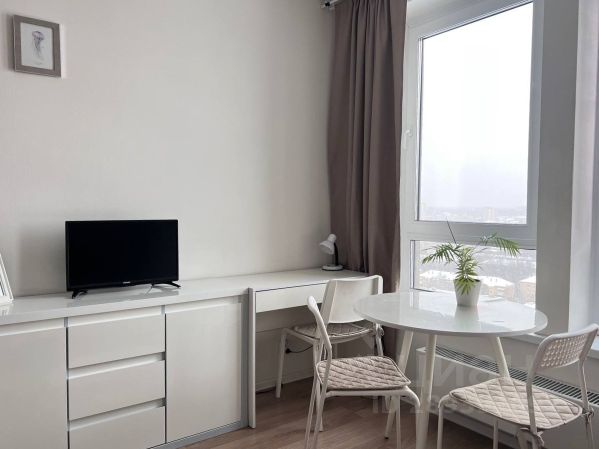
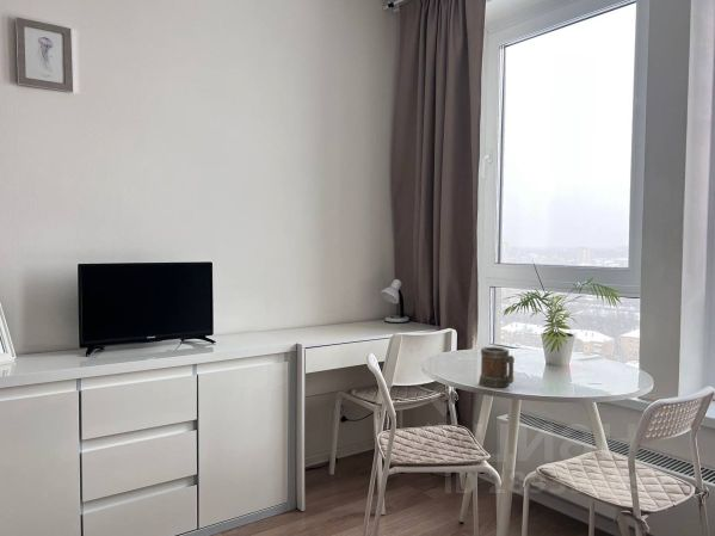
+ mug (497, 366)
